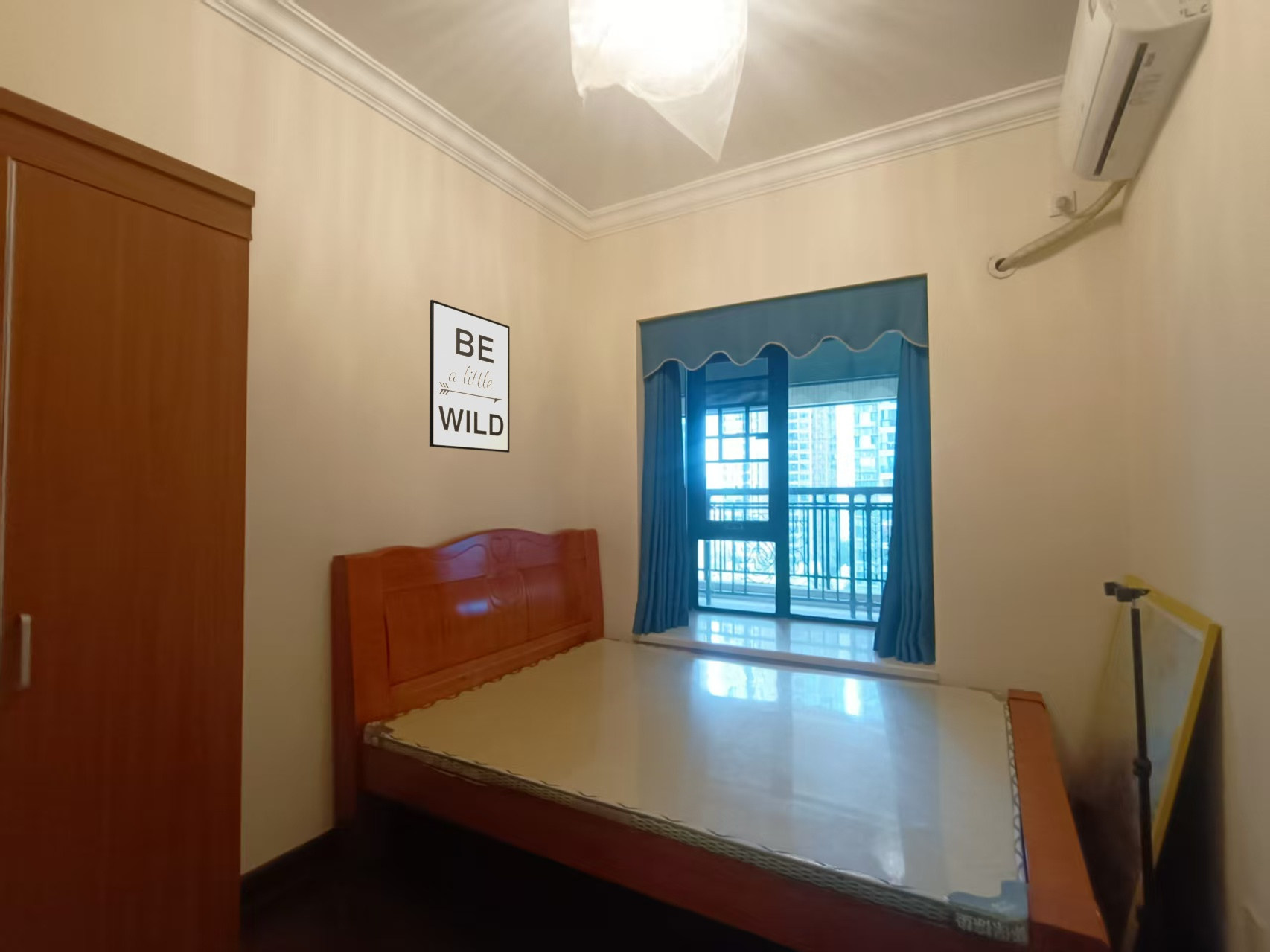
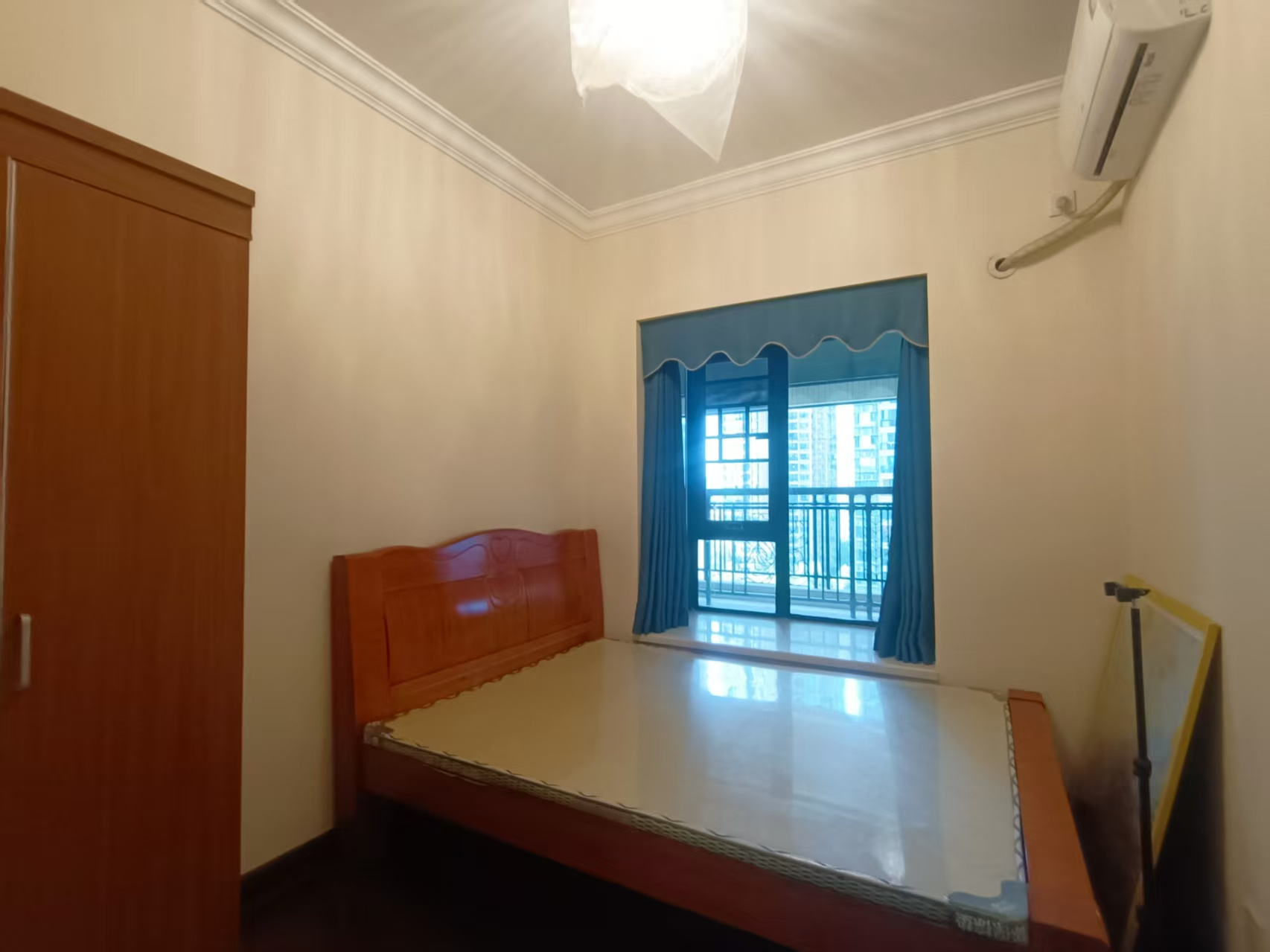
- wall art (472, 381)
